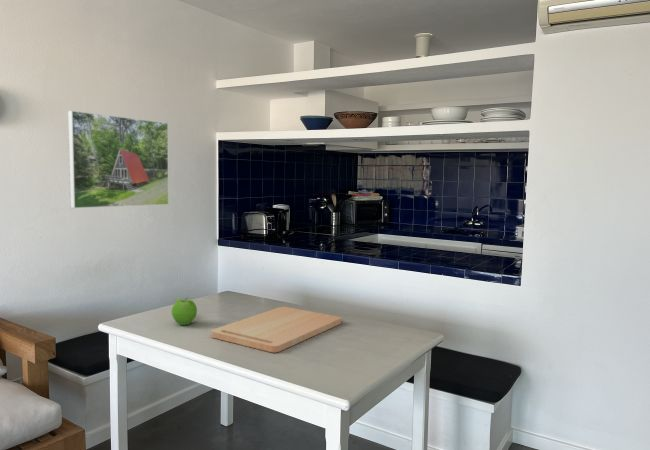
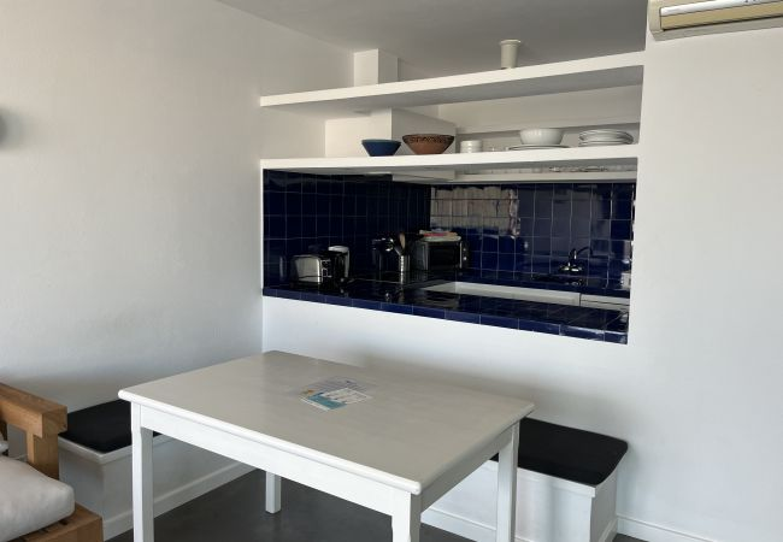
- cutting board (279, 326)
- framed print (123, 162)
- fruit (184, 310)
